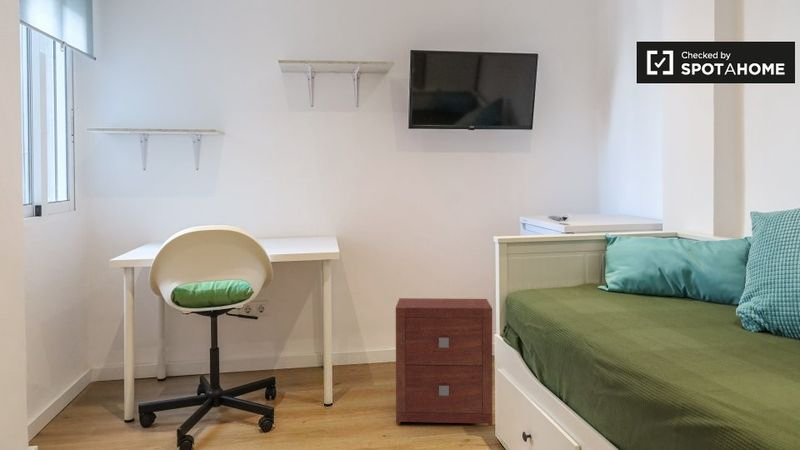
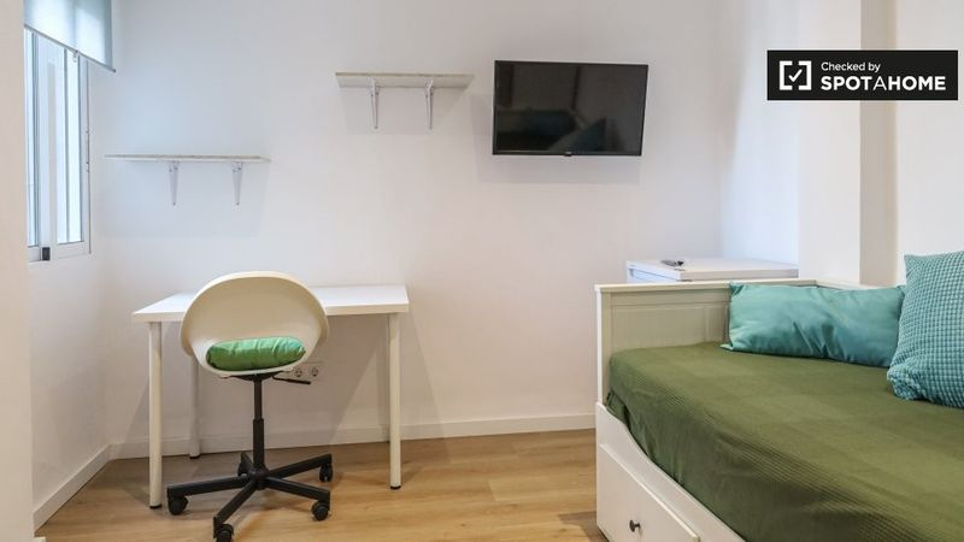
- nightstand (443, 359)
